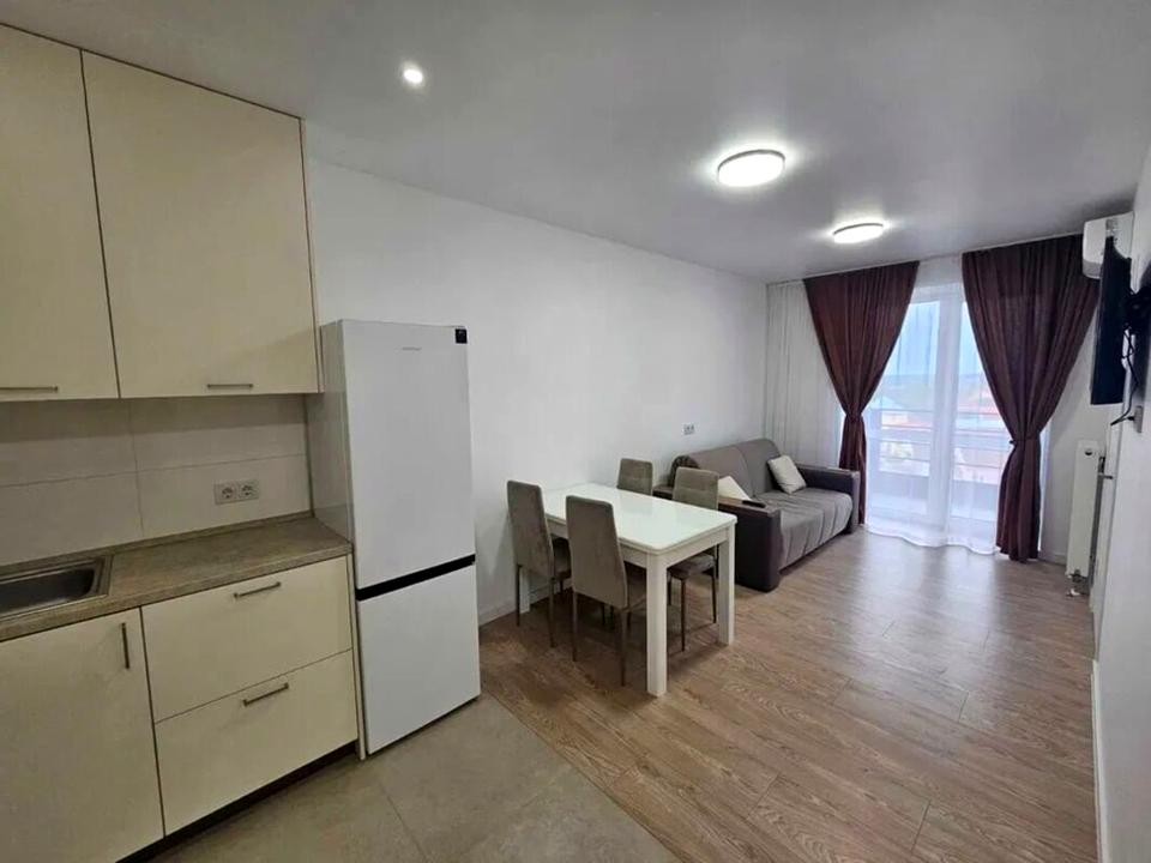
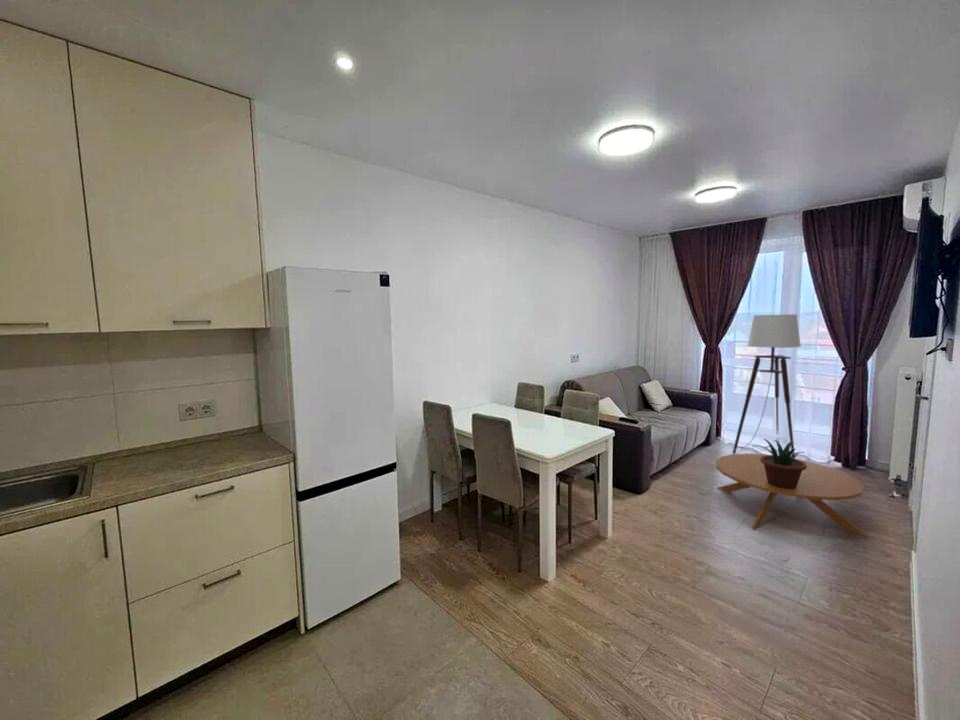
+ floor lamp (768, 388)
+ potted plant (777, 463)
+ coffee table (782, 490)
